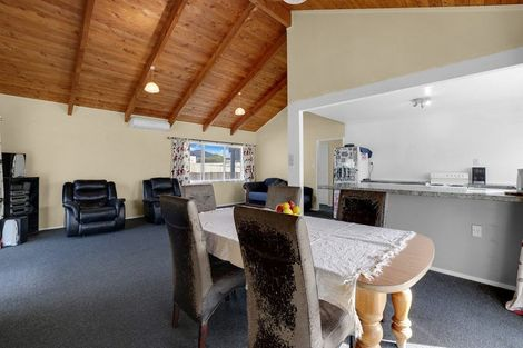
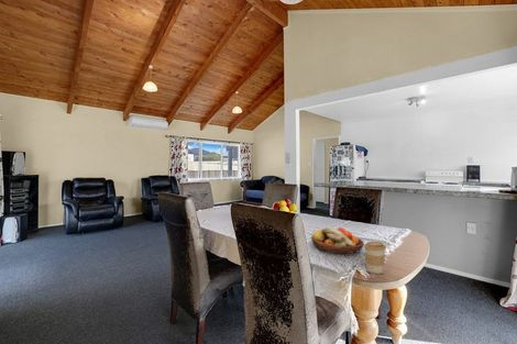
+ coffee cup (374, 256)
+ fruit bowl (337, 236)
